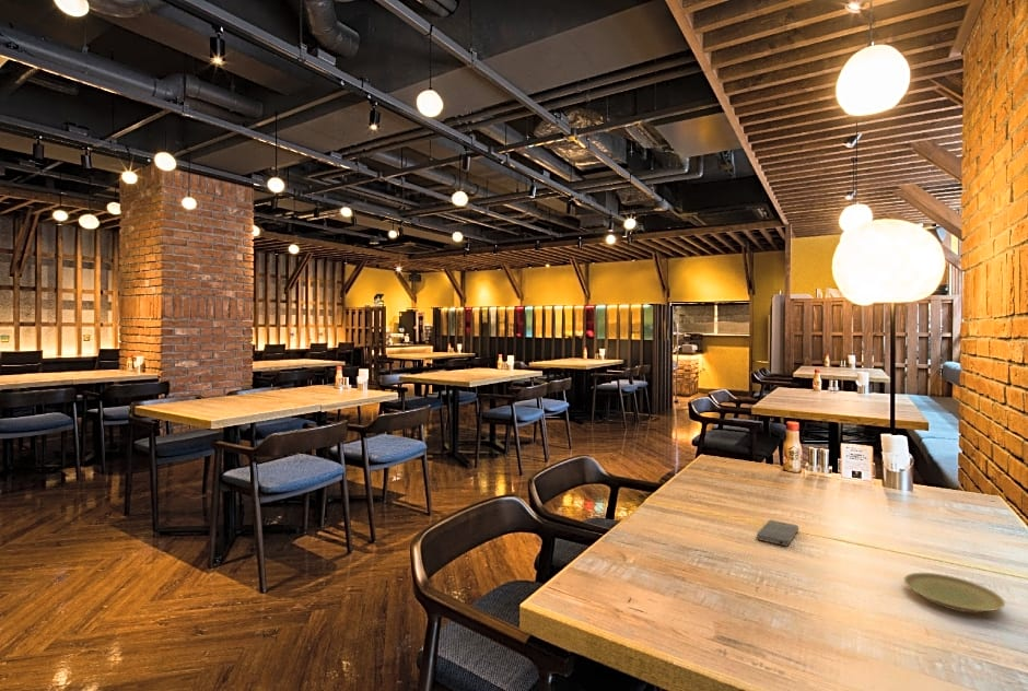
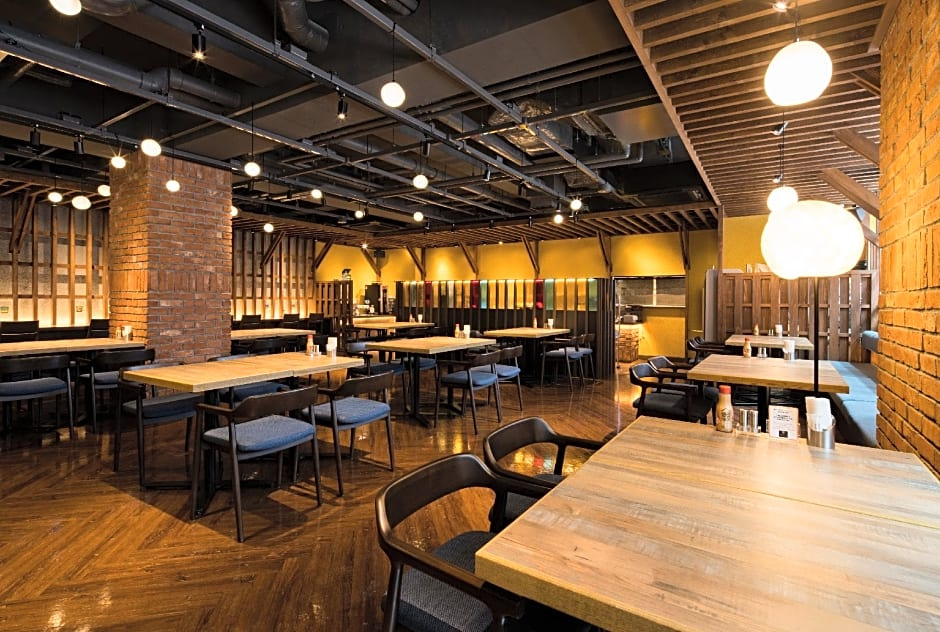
- smartphone (778, 531)
- plate (951, 594)
